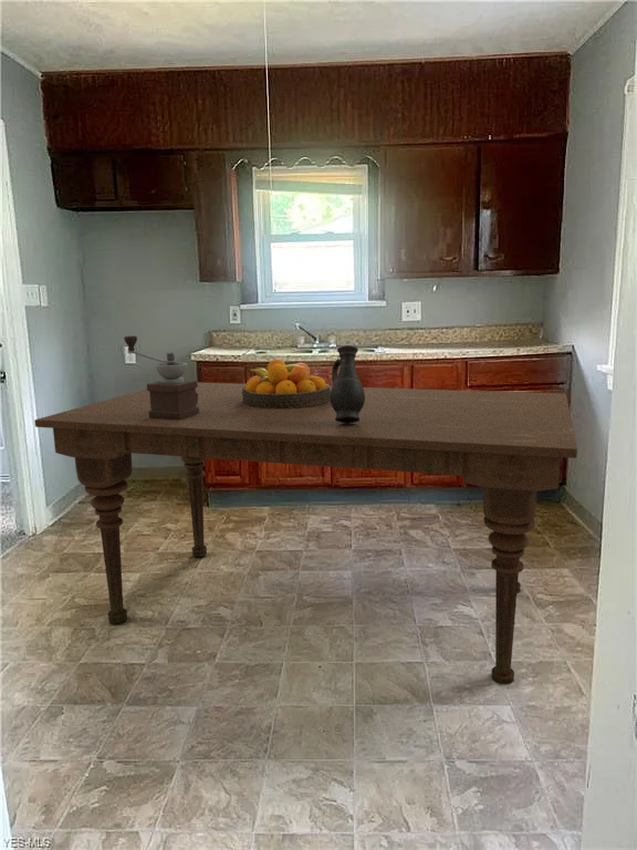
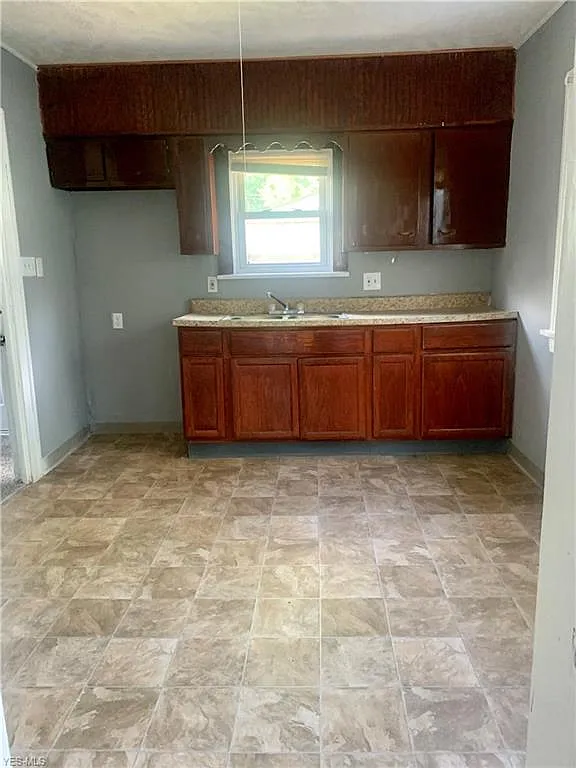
- dining table (318, 465)
- coffee grinder (160, 374)
- fruit bowl (285, 380)
- jug (346, 384)
